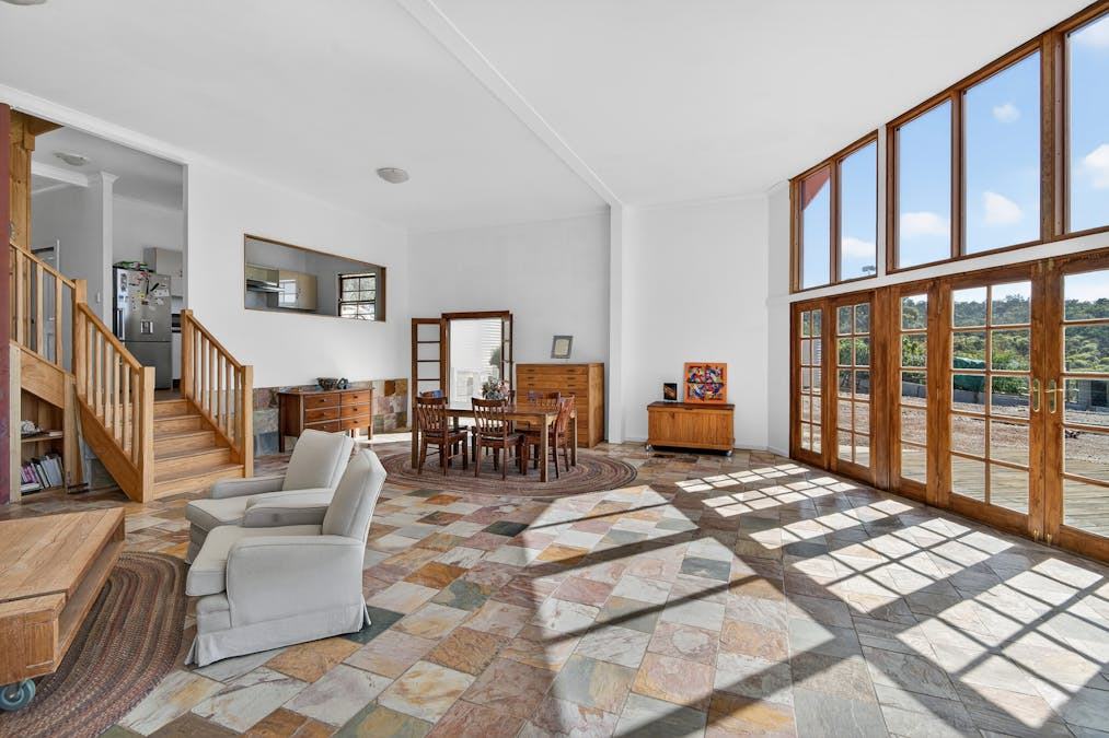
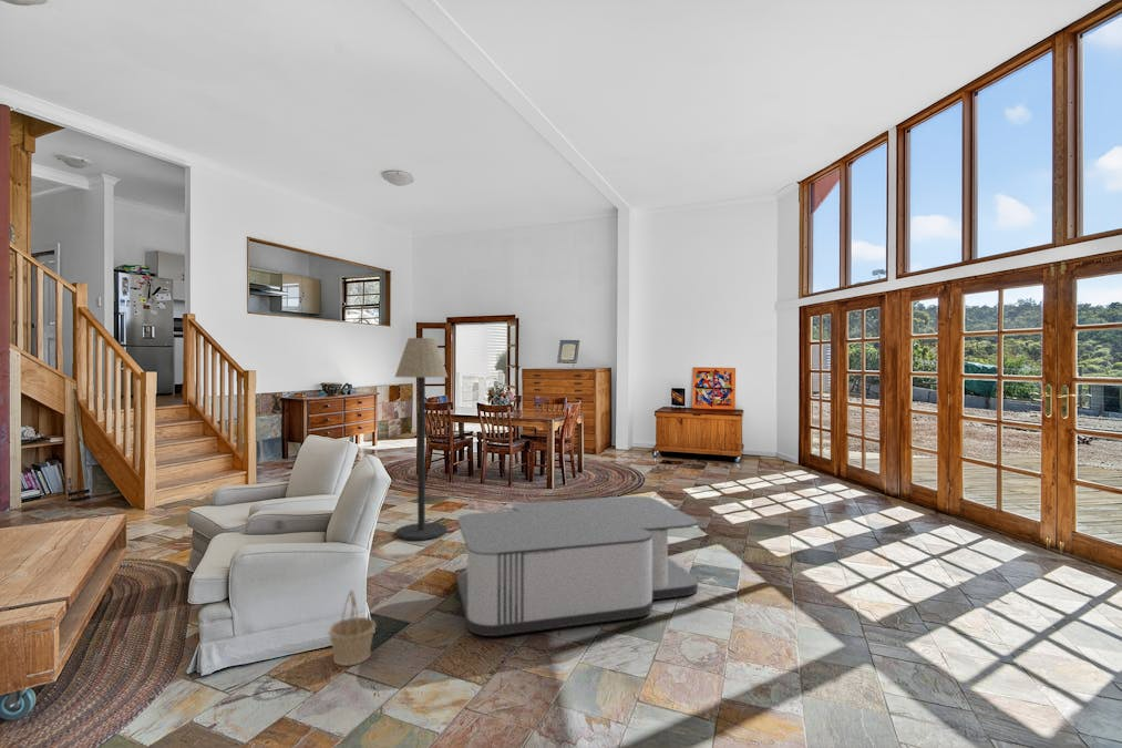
+ floor lamp (421, 436)
+ coffee table (576, 552)
+ basket (352, 623)
